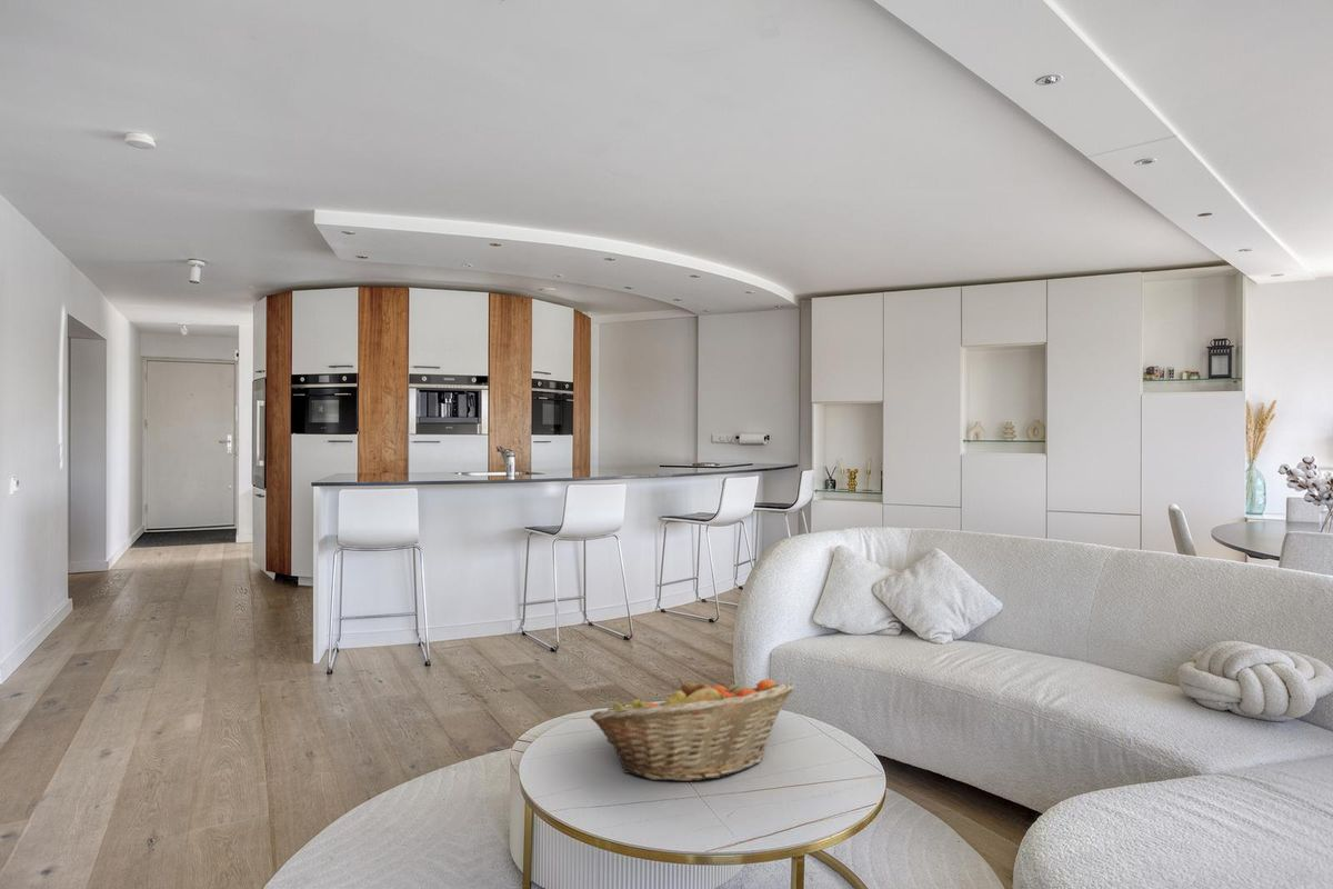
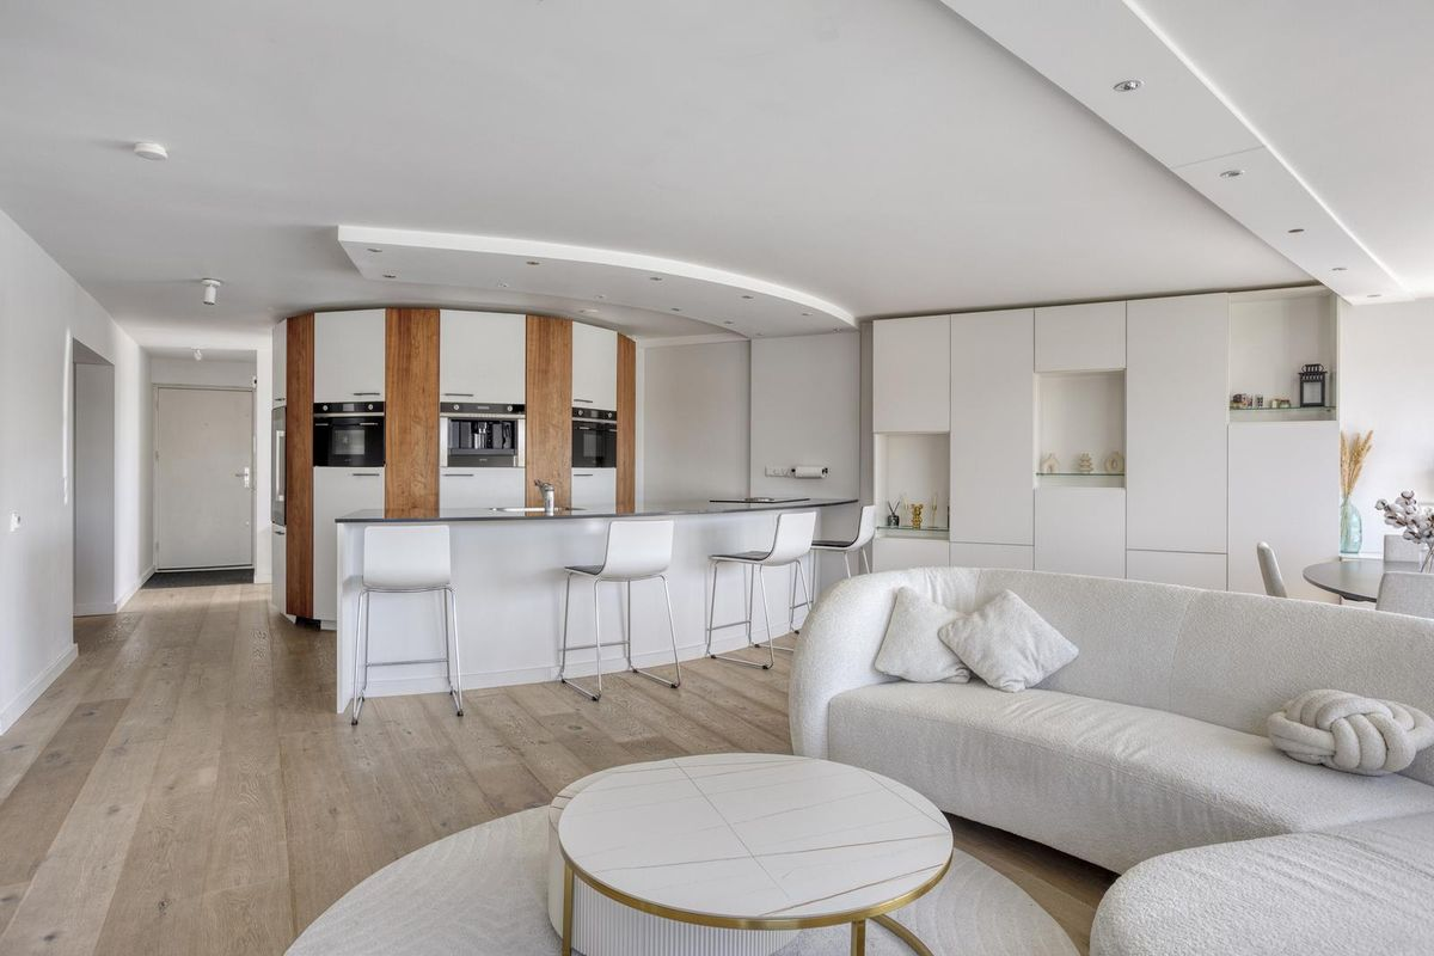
- fruit basket (693, 717)
